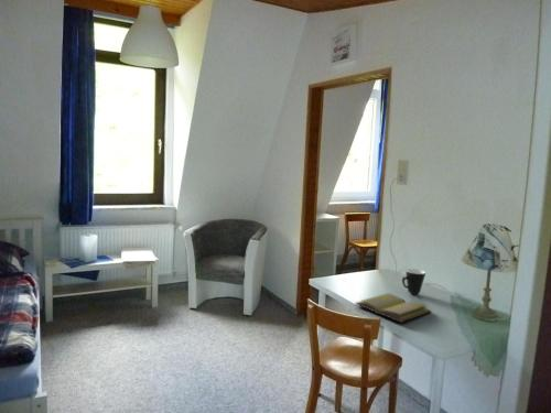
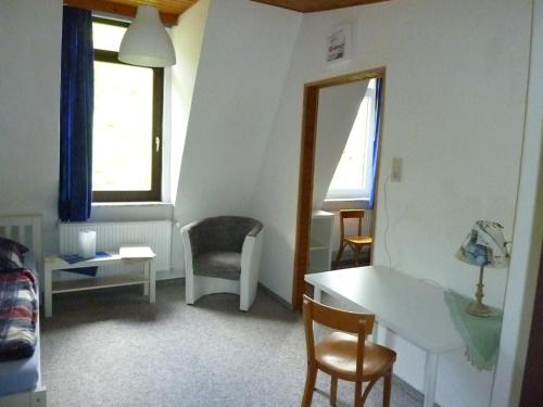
- diary (392, 305)
- mug (412, 282)
